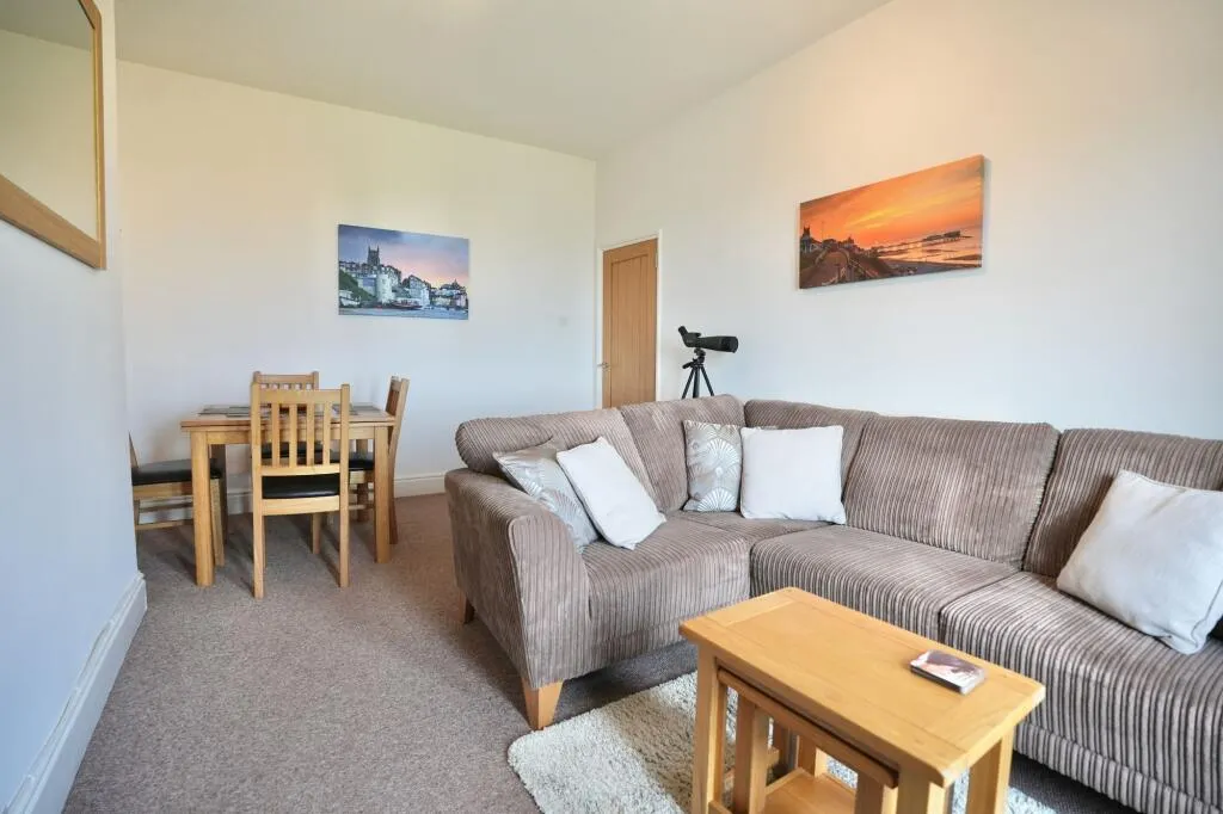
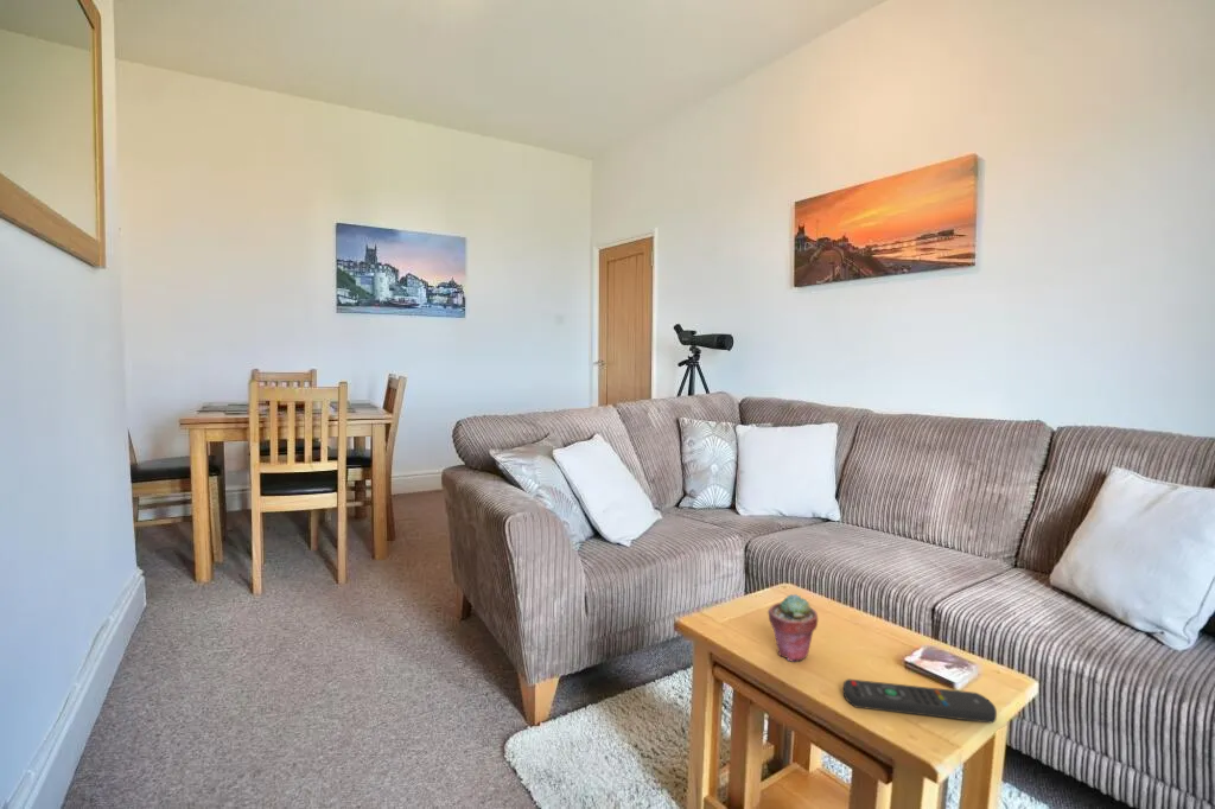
+ remote control (916, 699)
+ potted succulent (793, 623)
